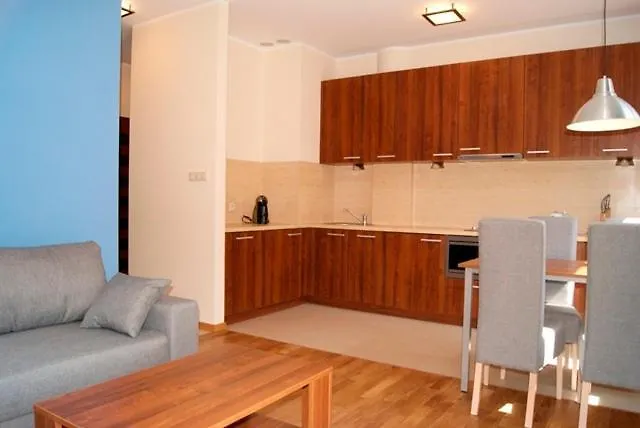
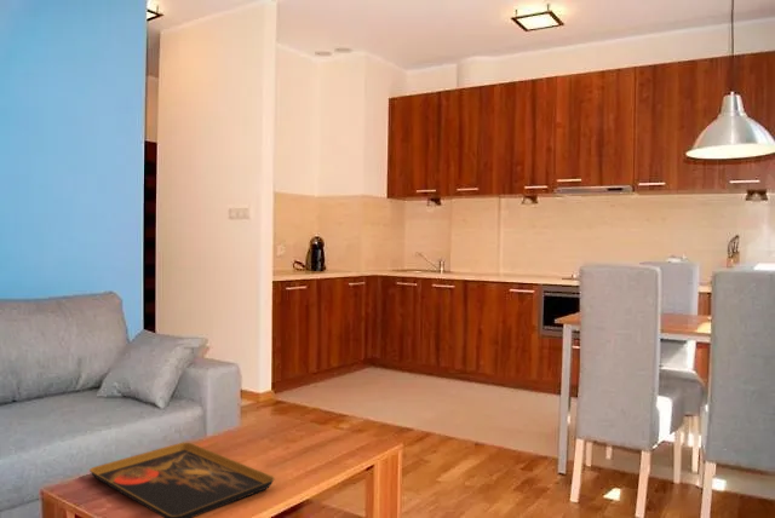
+ decorative tray (180, 478)
